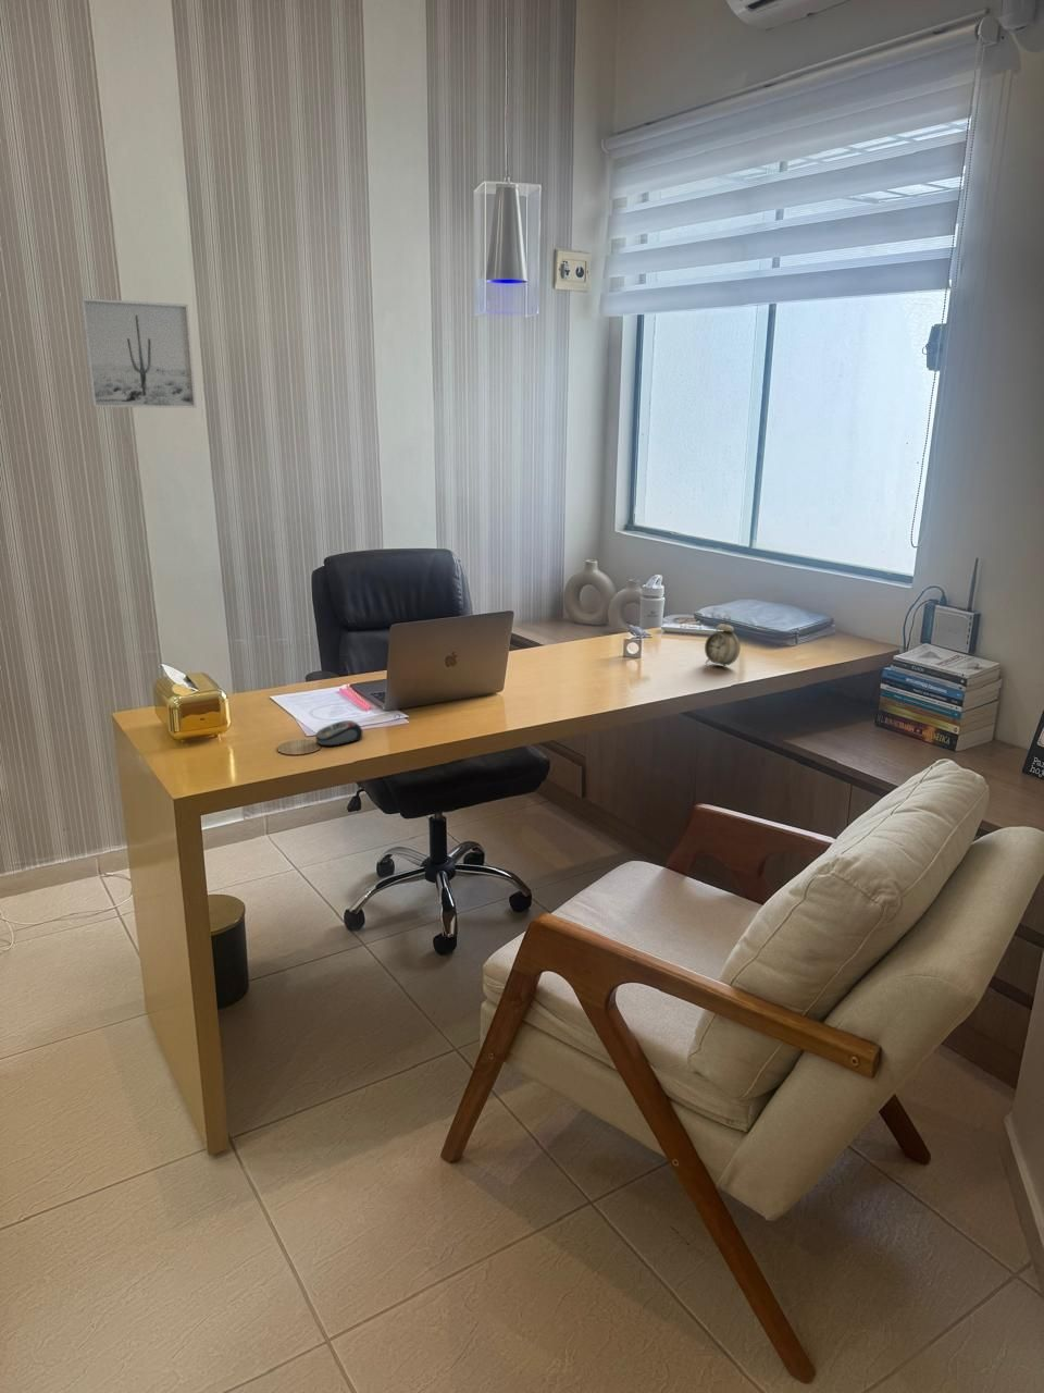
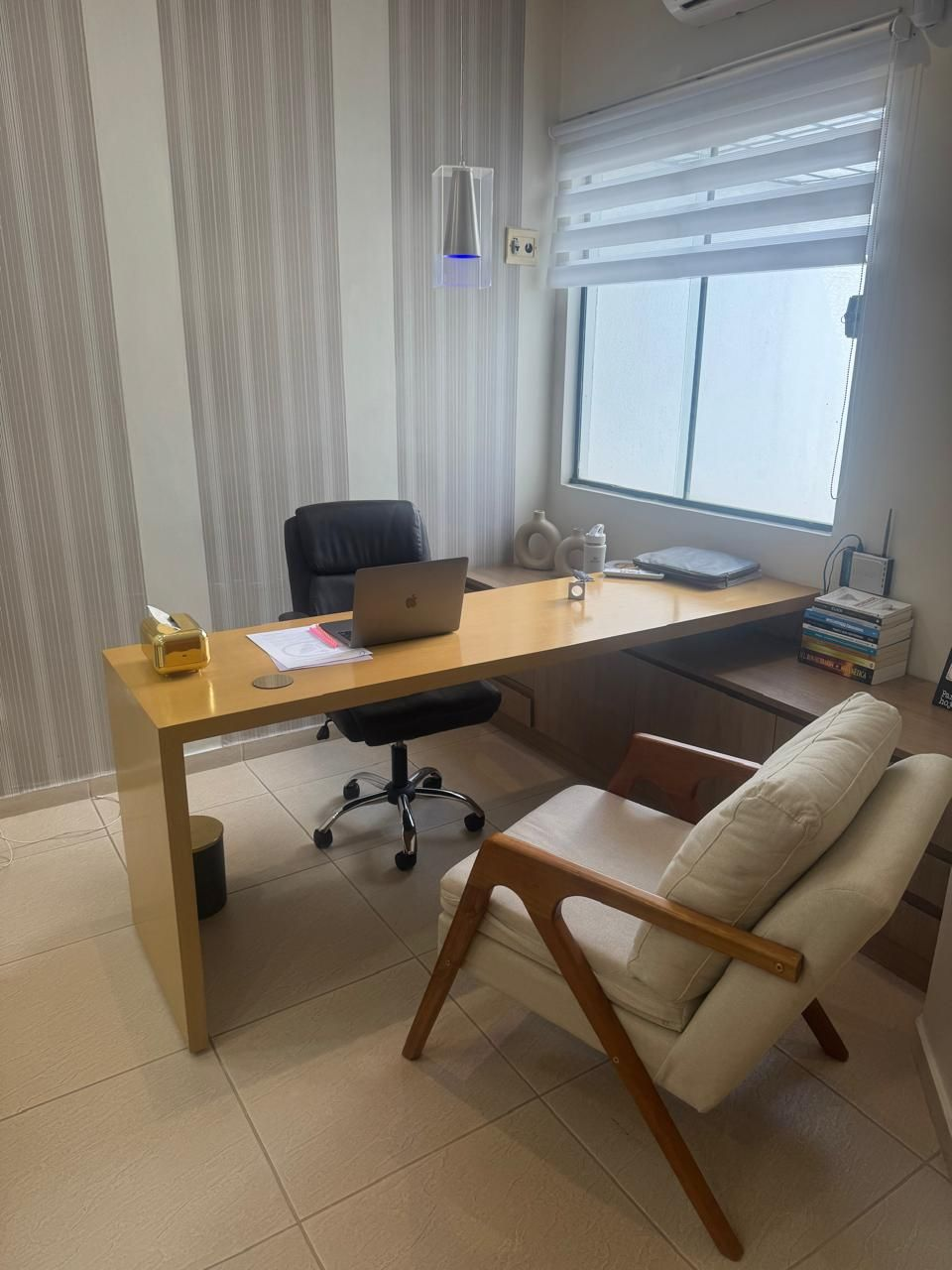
- computer mouse (339, 732)
- wall art (139, 354)
- alarm clock (722, 639)
